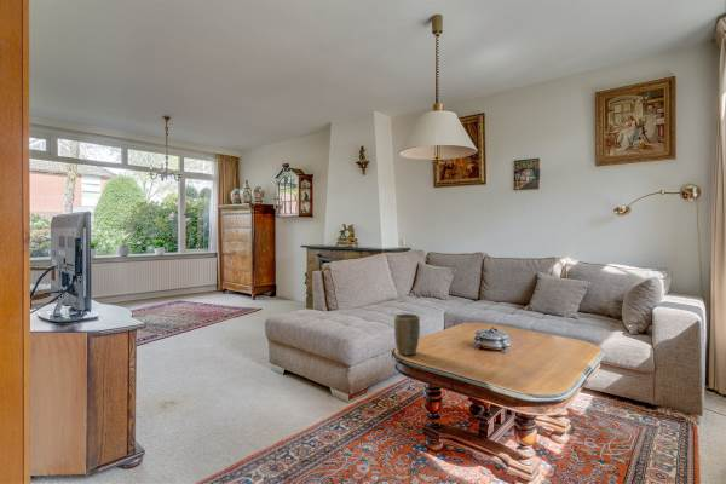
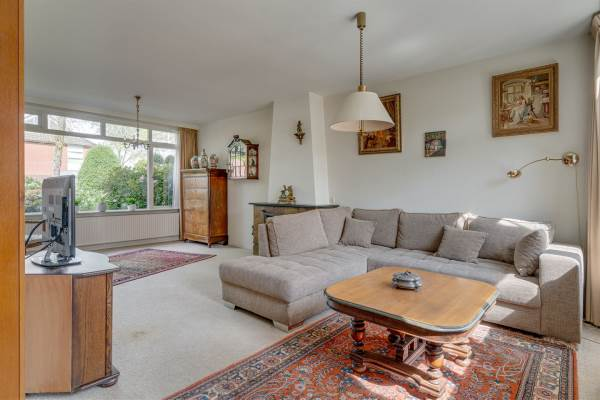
- plant pot (407, 334)
